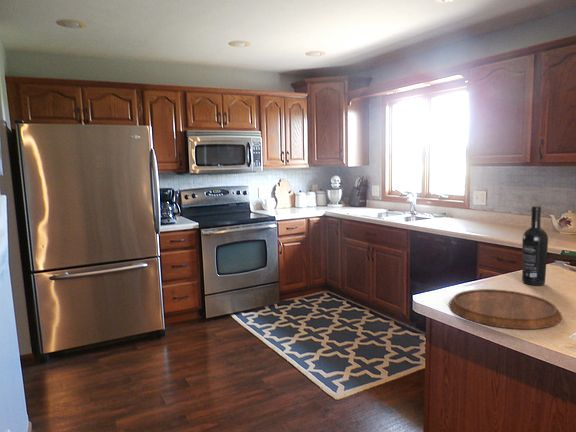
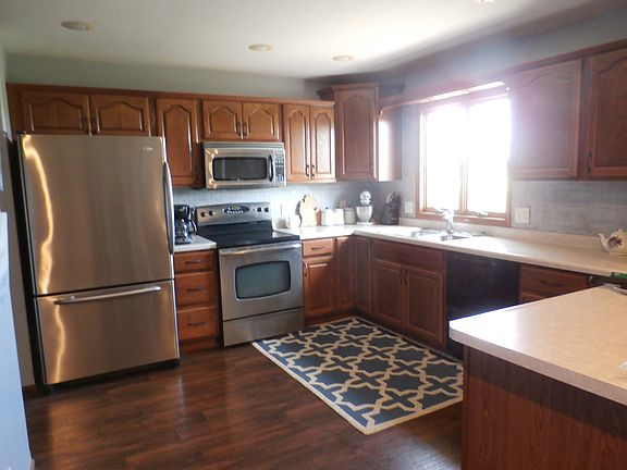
- wine bottle (534, 245)
- cutting board (502, 306)
